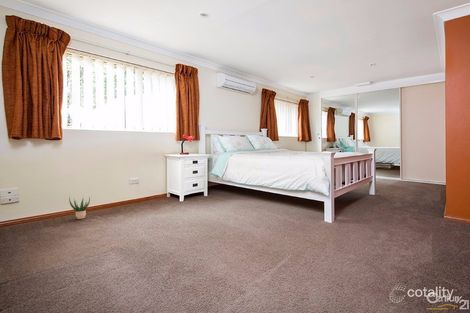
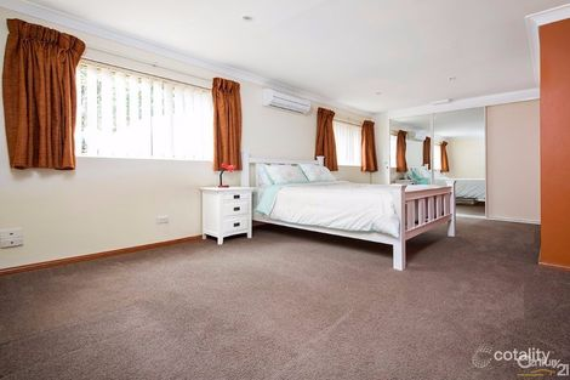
- potted plant (80, 206)
